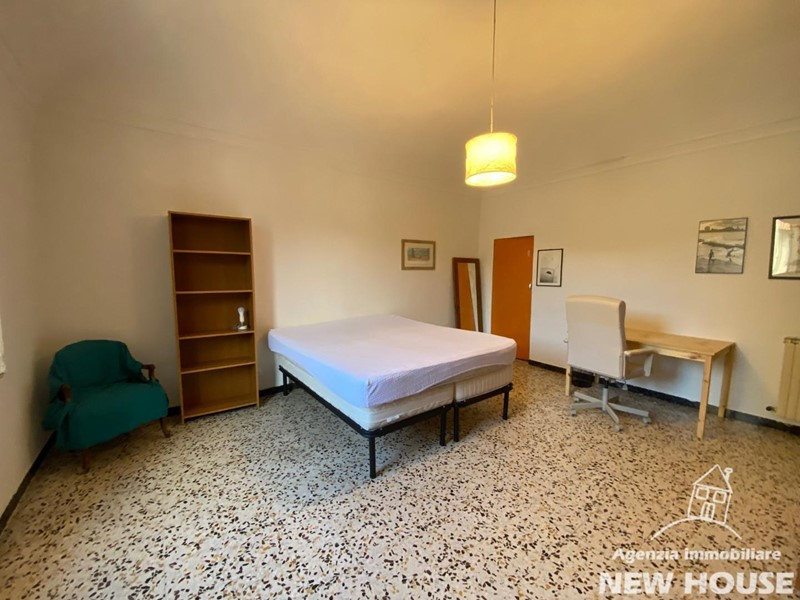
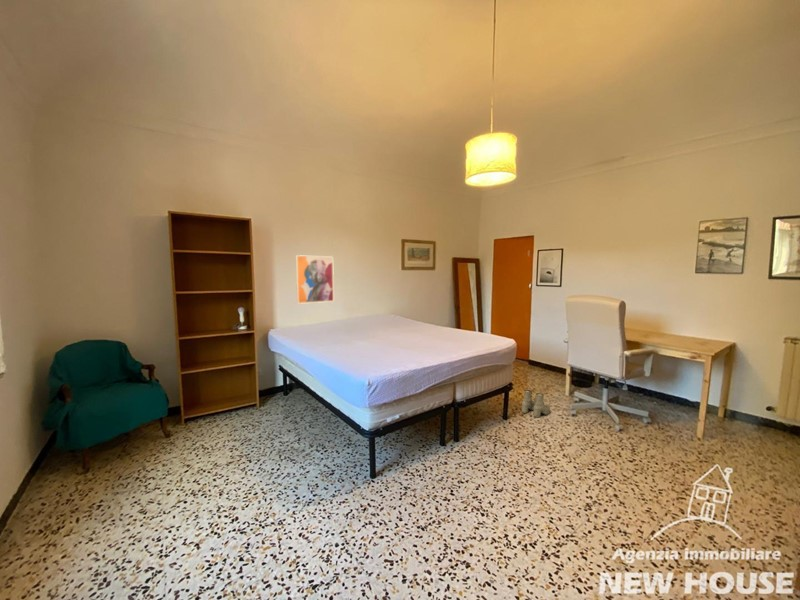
+ boots (535, 401)
+ wall art (315, 279)
